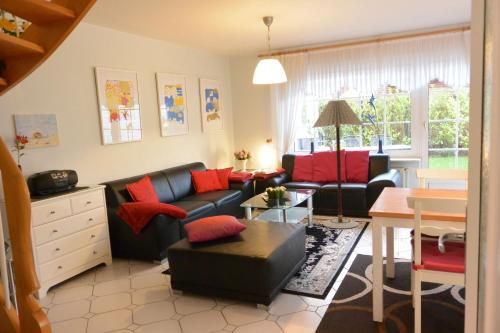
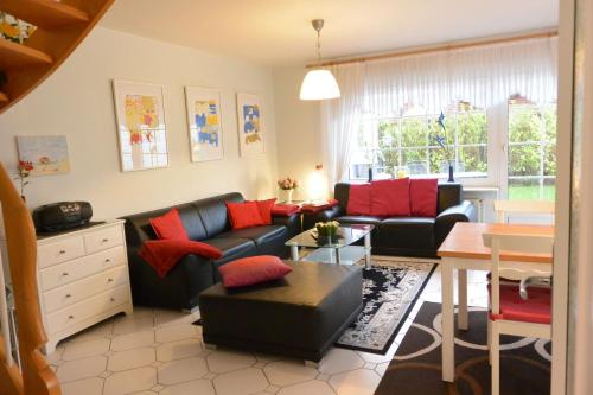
- floor lamp (338, 163)
